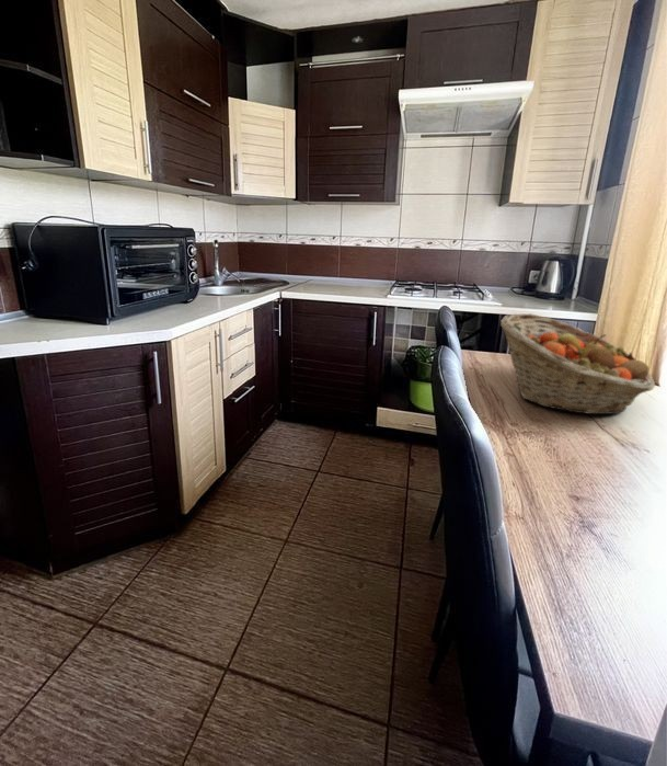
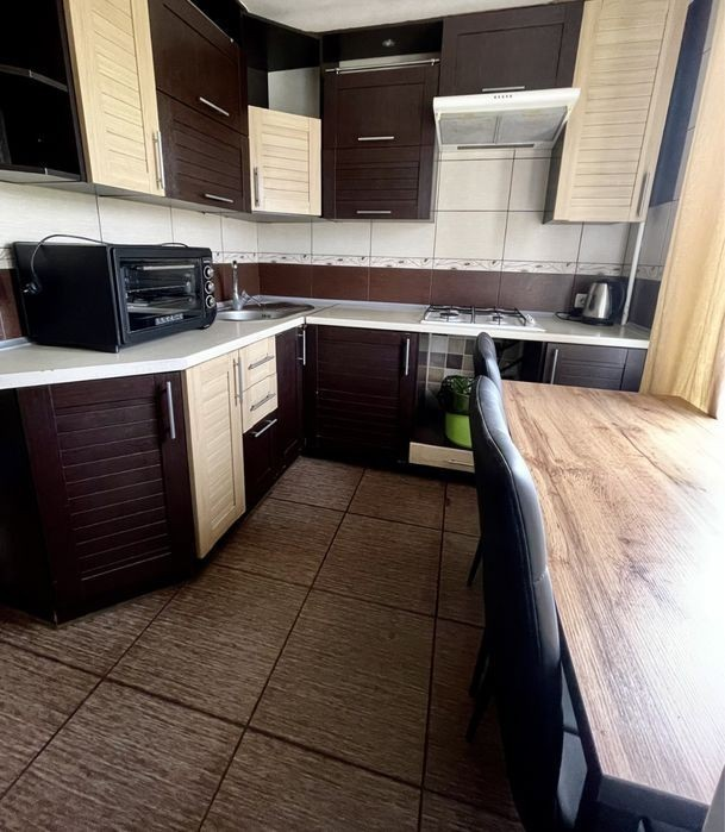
- fruit basket (571, 358)
